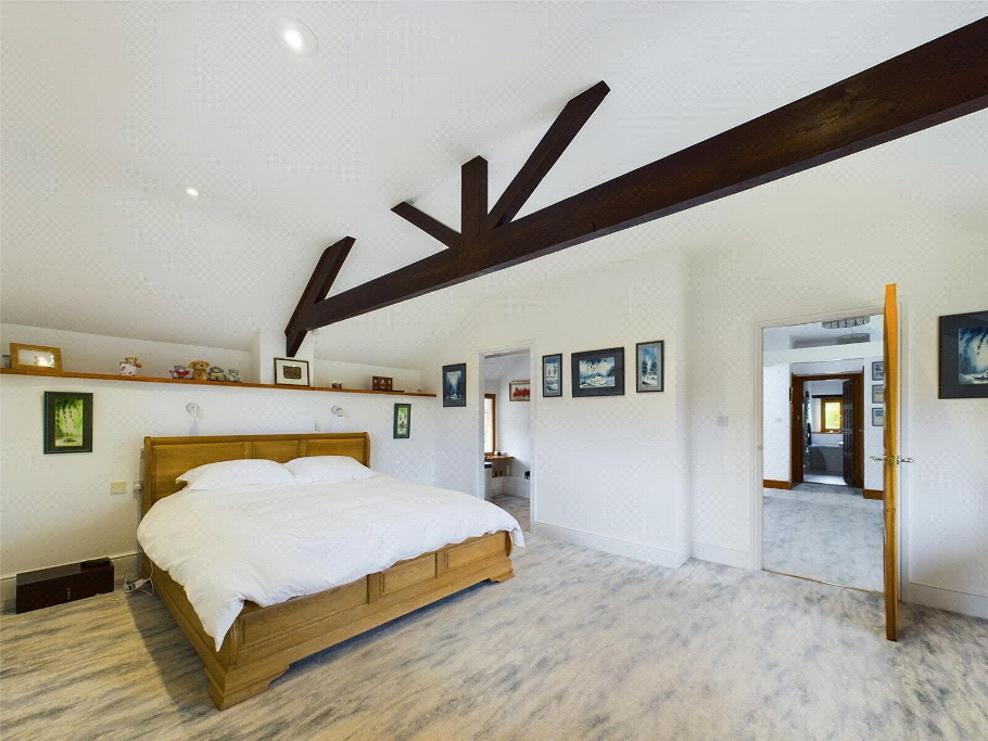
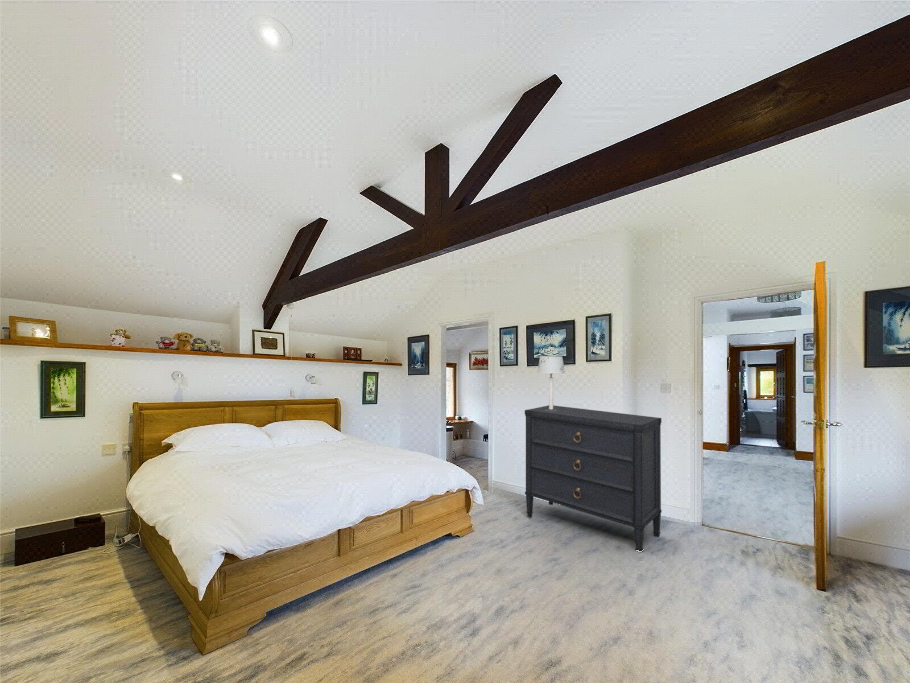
+ dresser (589, 469)
+ table lamp (551, 383)
